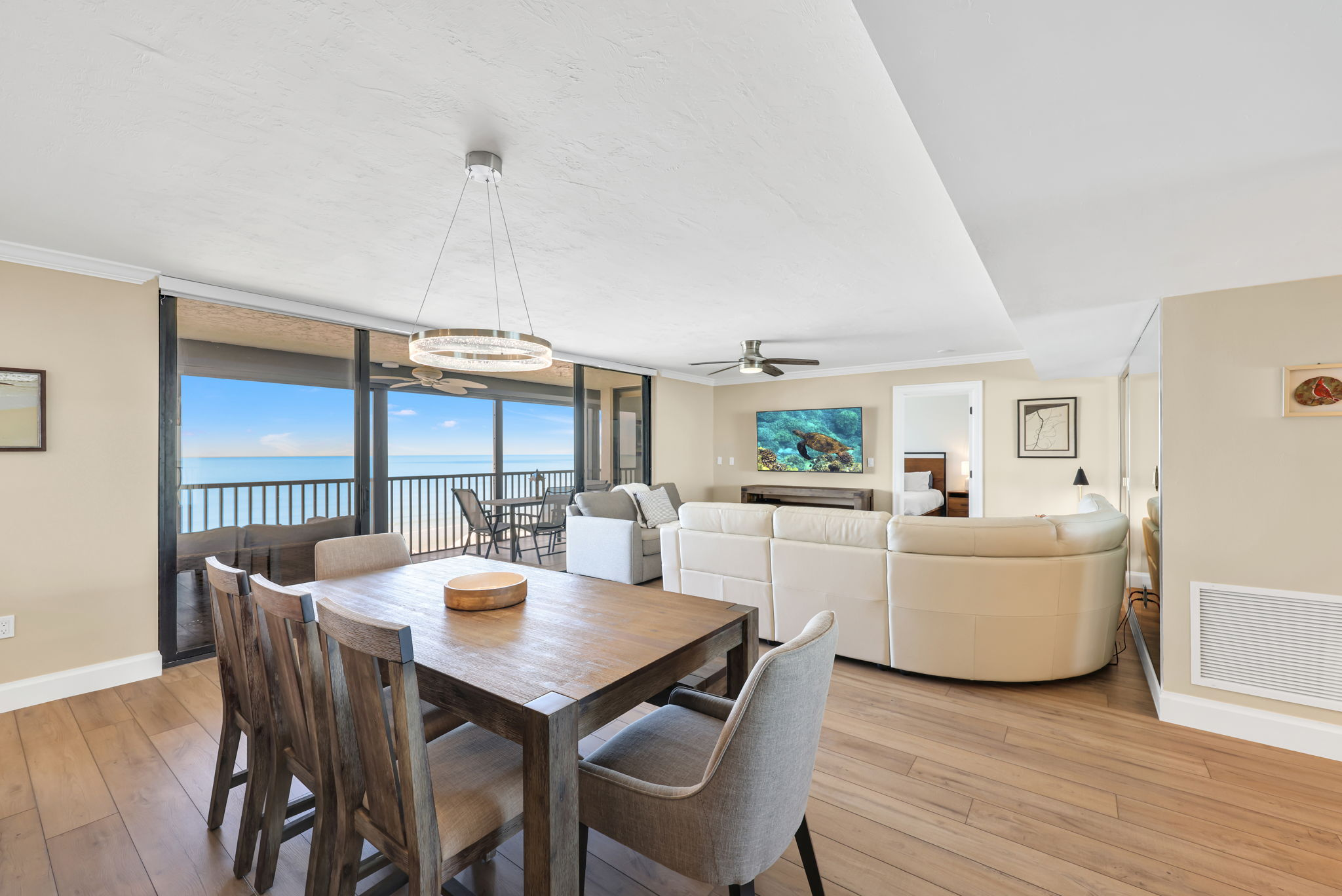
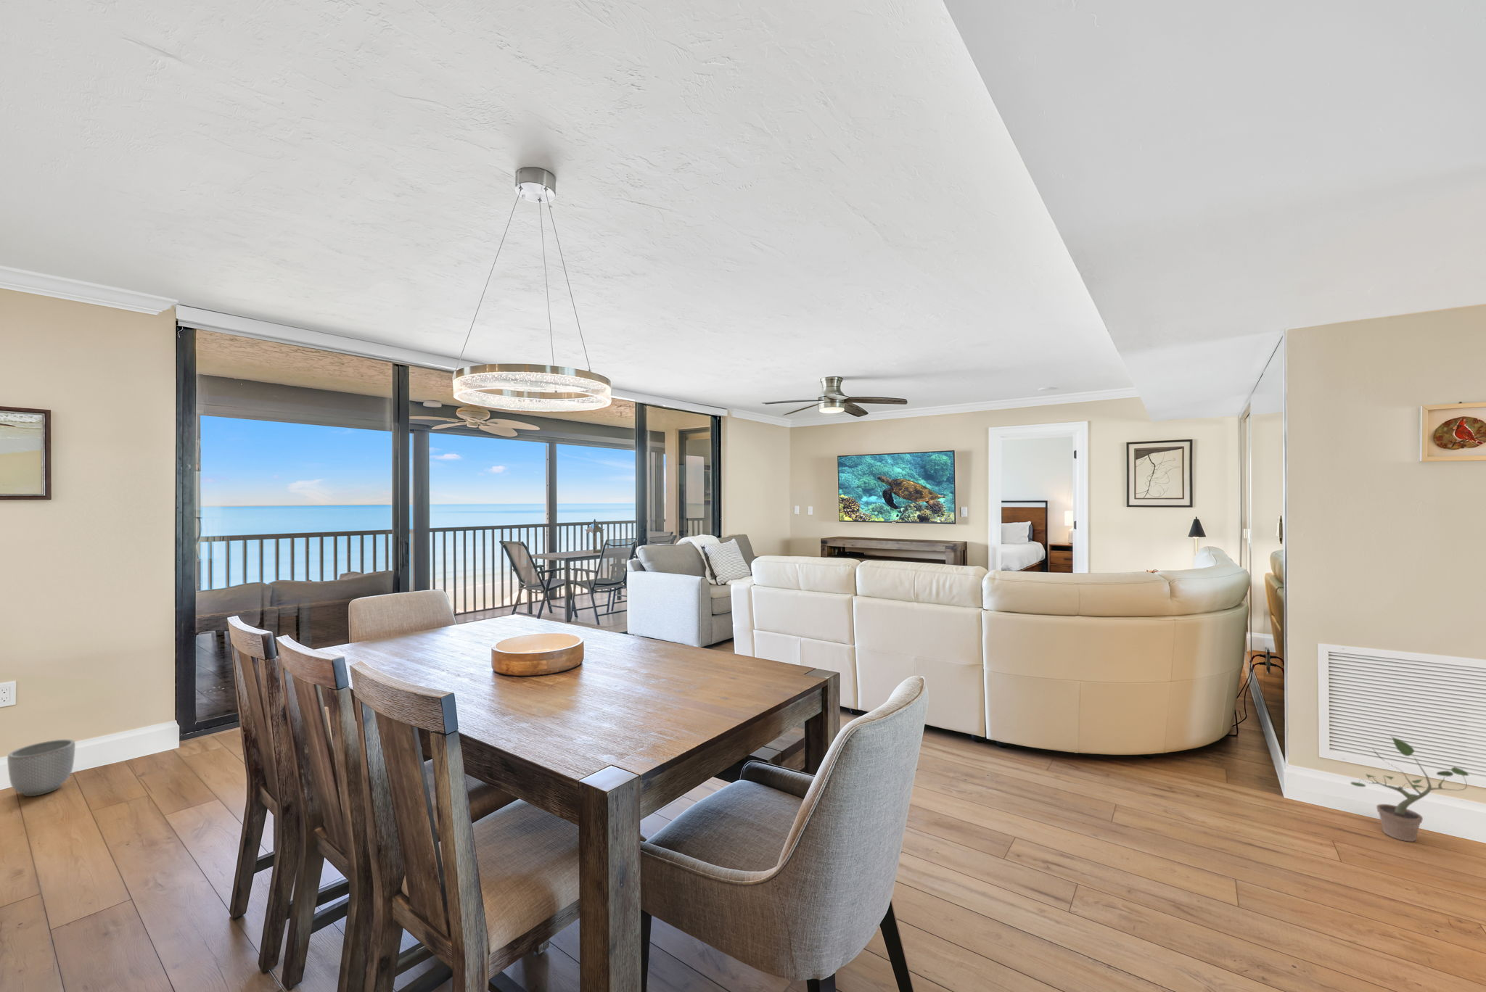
+ planter (42, 769)
+ potted plant (1407, 793)
